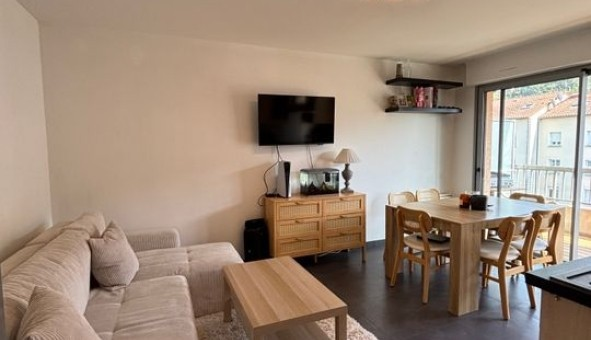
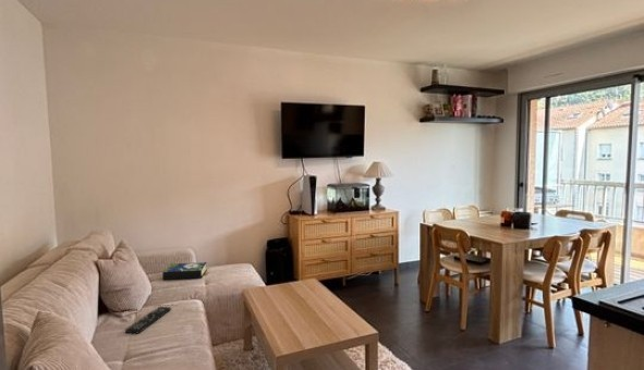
+ book (185, 270)
+ remote control (149, 318)
